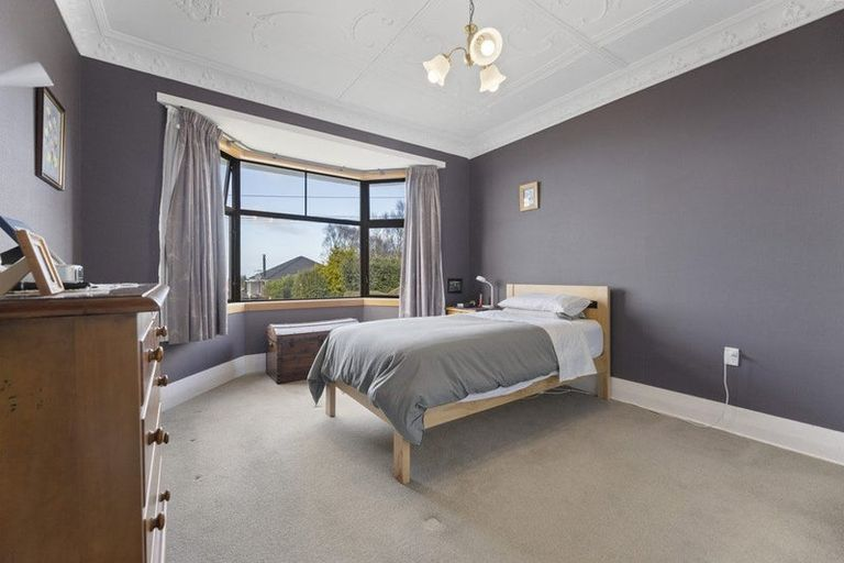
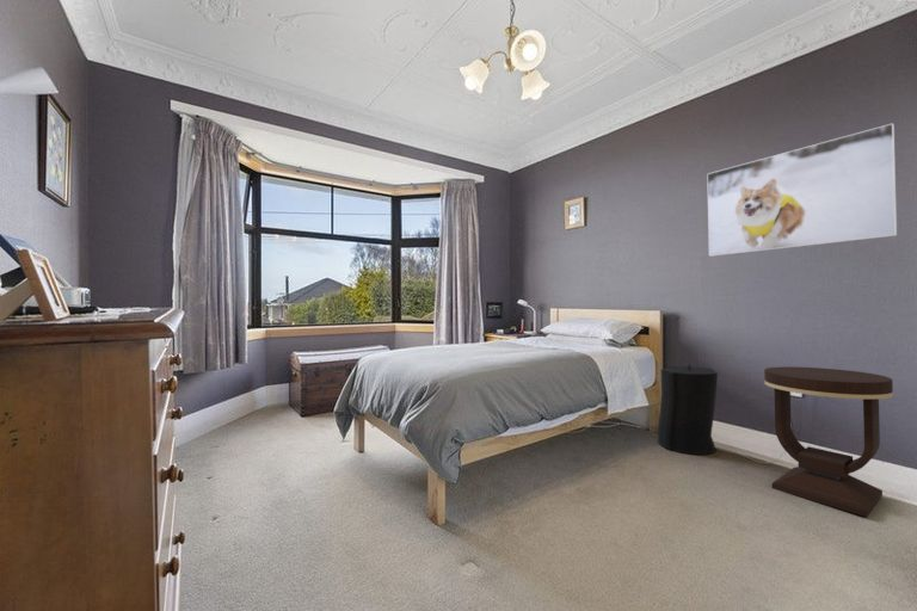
+ side table (819, 449)
+ trash can (687, 403)
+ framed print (787, 199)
